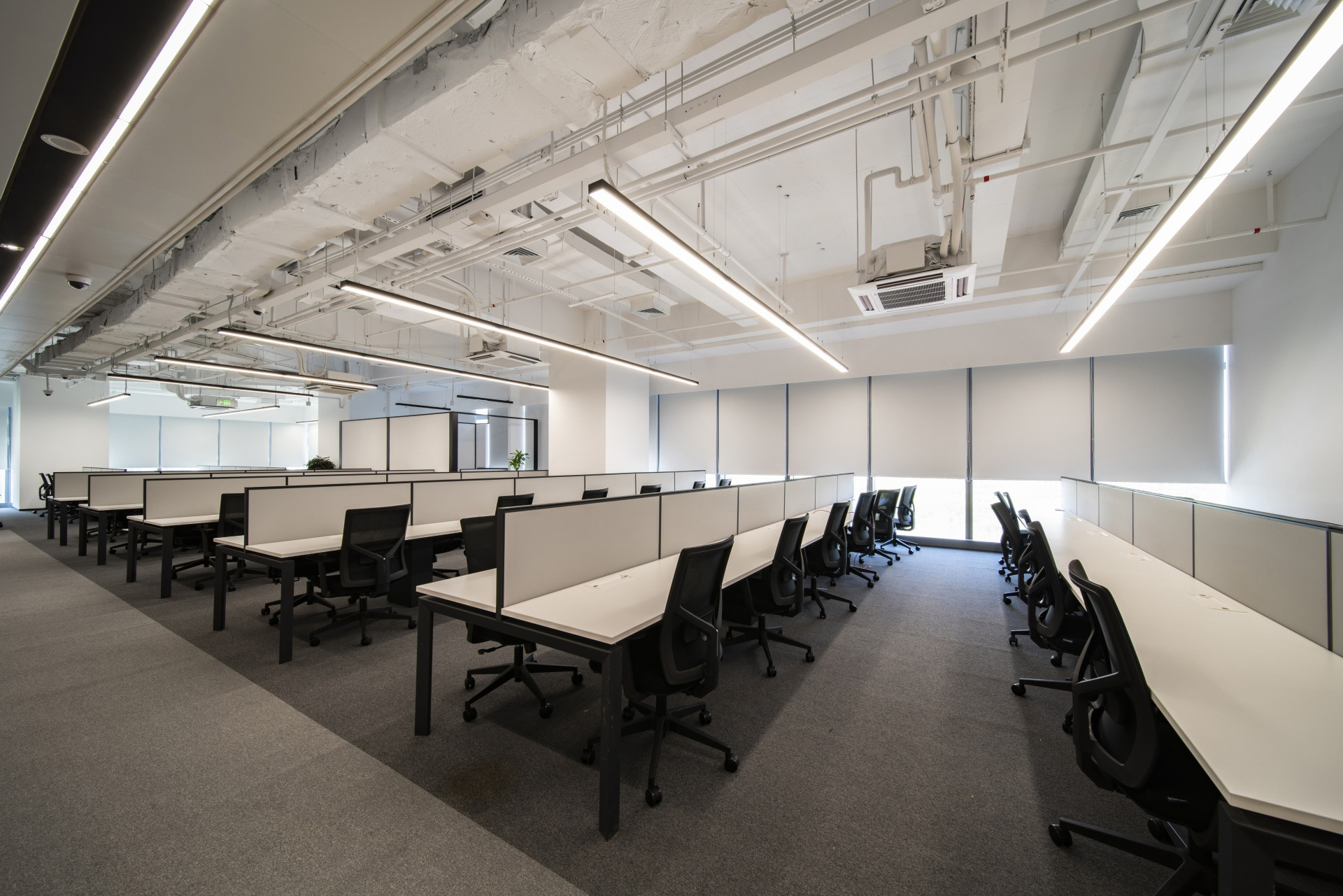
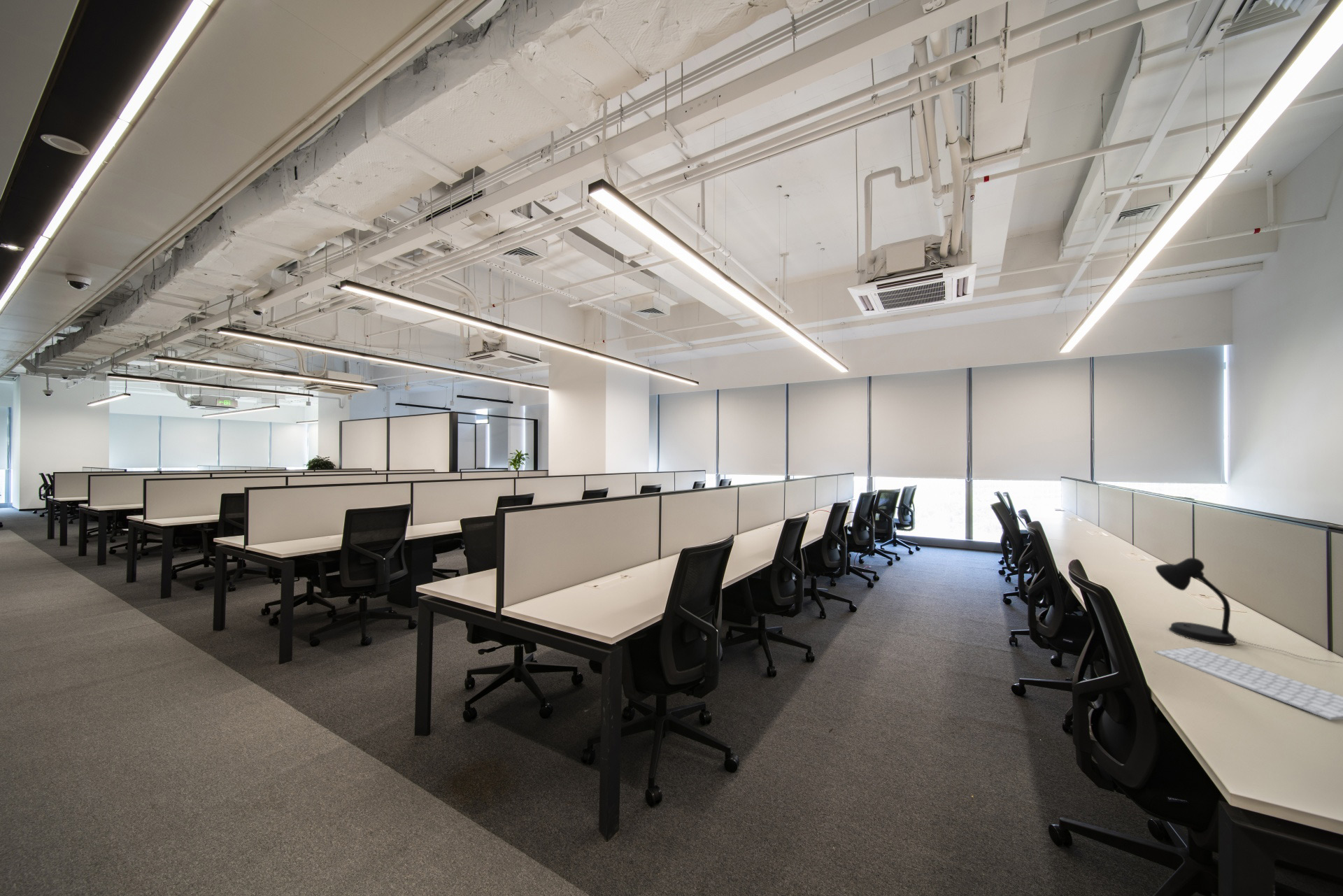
+ desk lamp (1230, 607)
+ computer keyboard (1253, 678)
